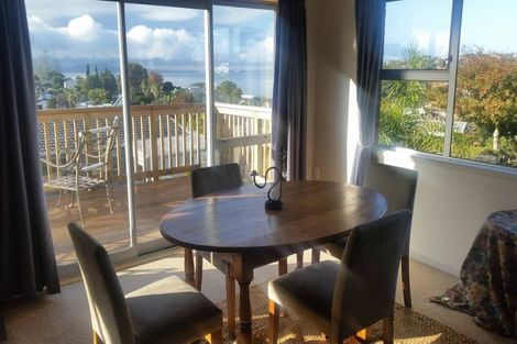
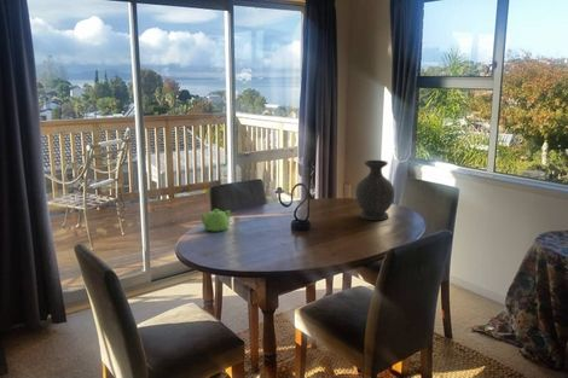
+ teapot (215, 219)
+ vase (375, 188)
